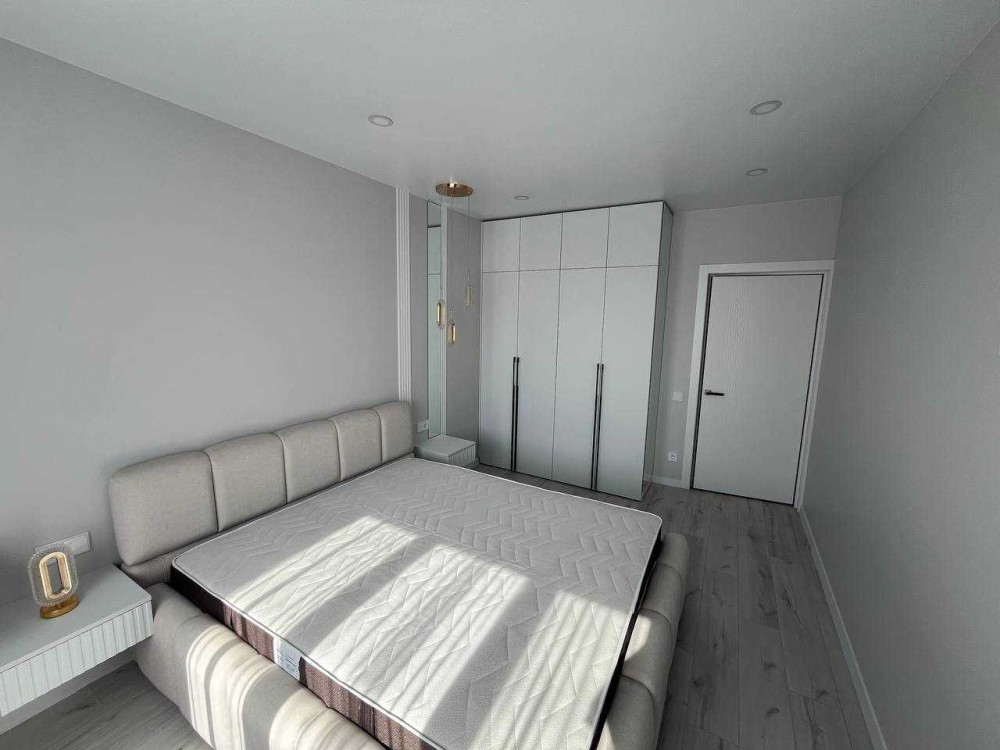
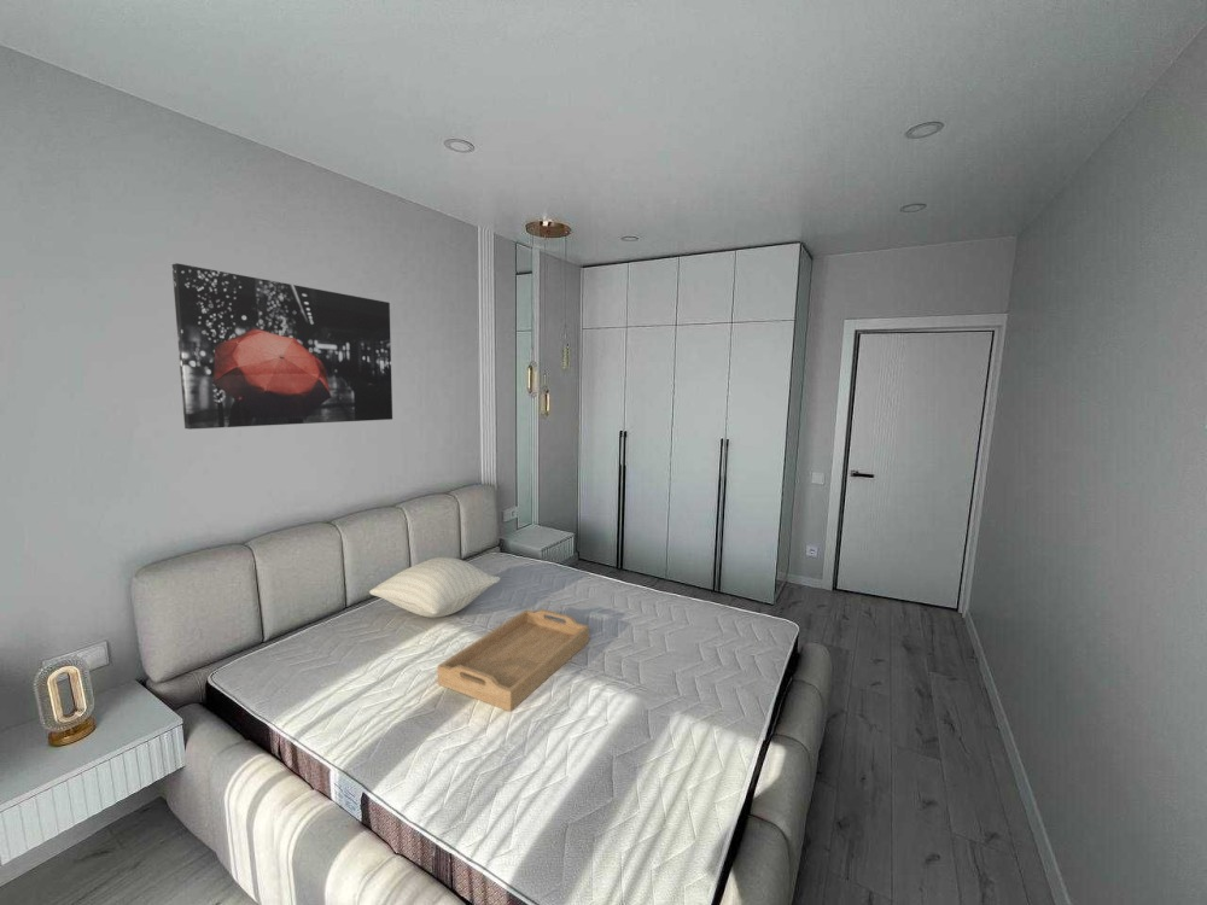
+ wall art (302, 356)
+ pillow (437, 585)
+ serving tray (519, 649)
